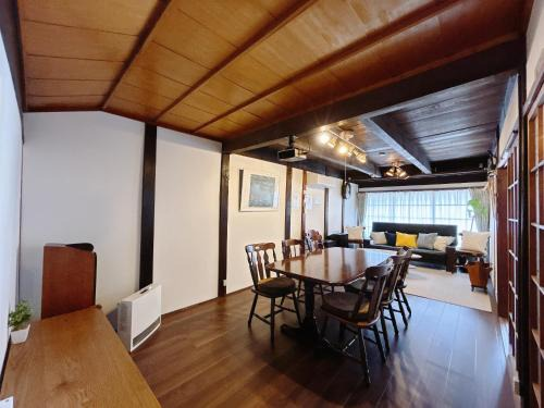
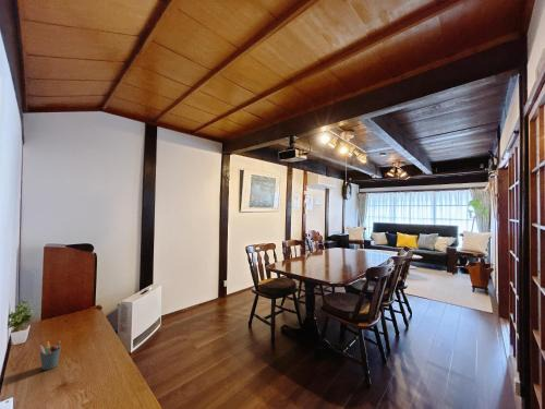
+ pen holder (50, 353)
